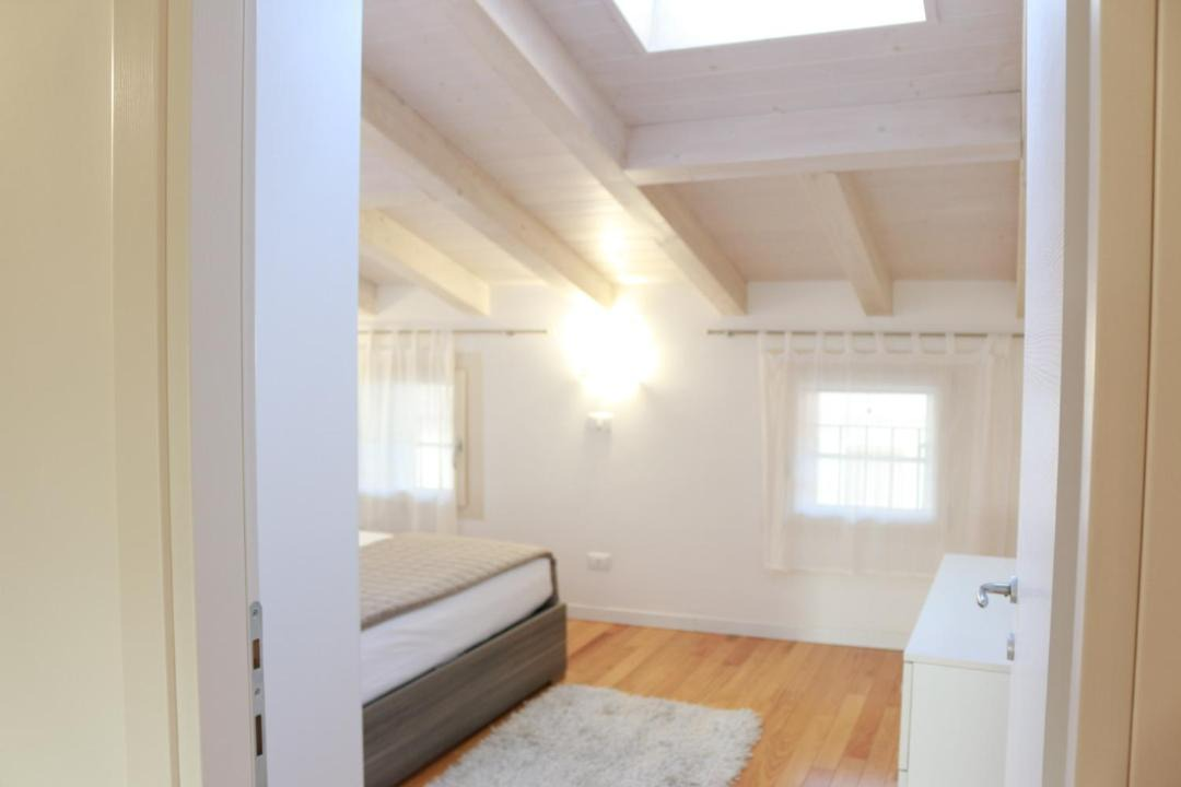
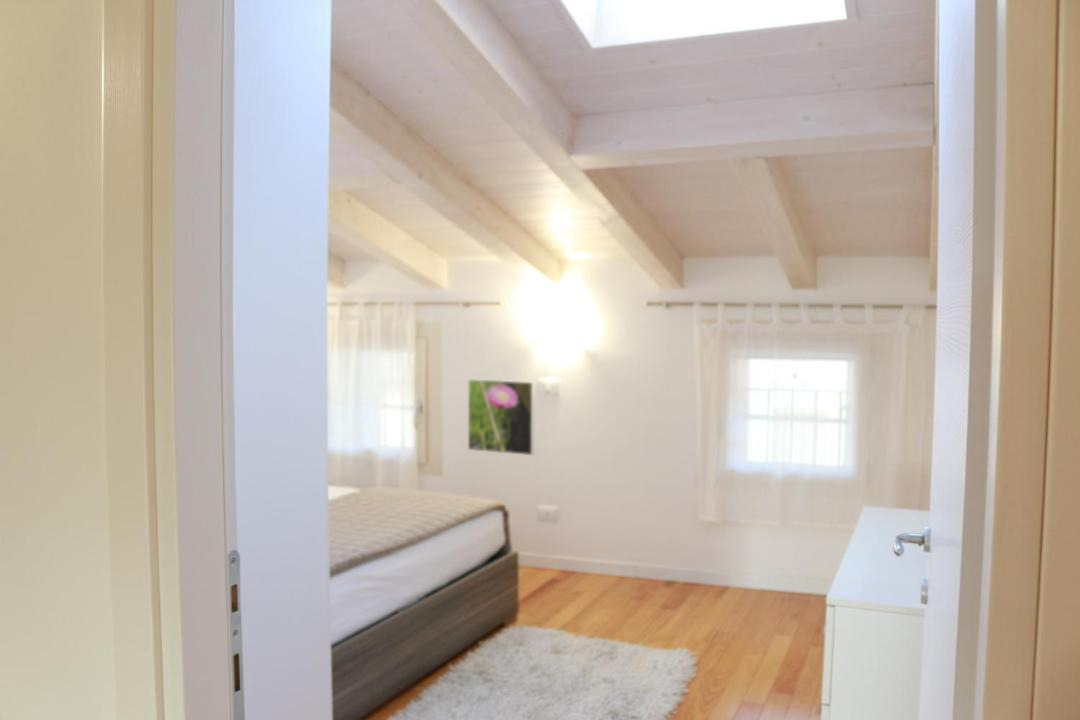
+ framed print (500, 416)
